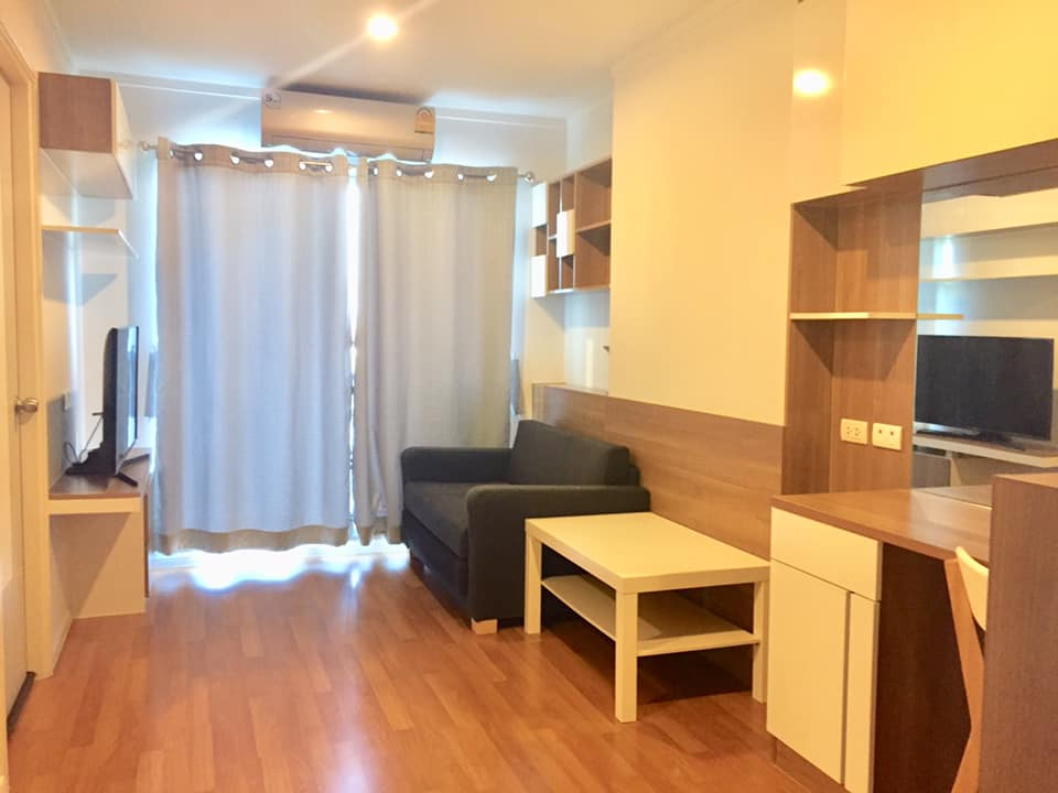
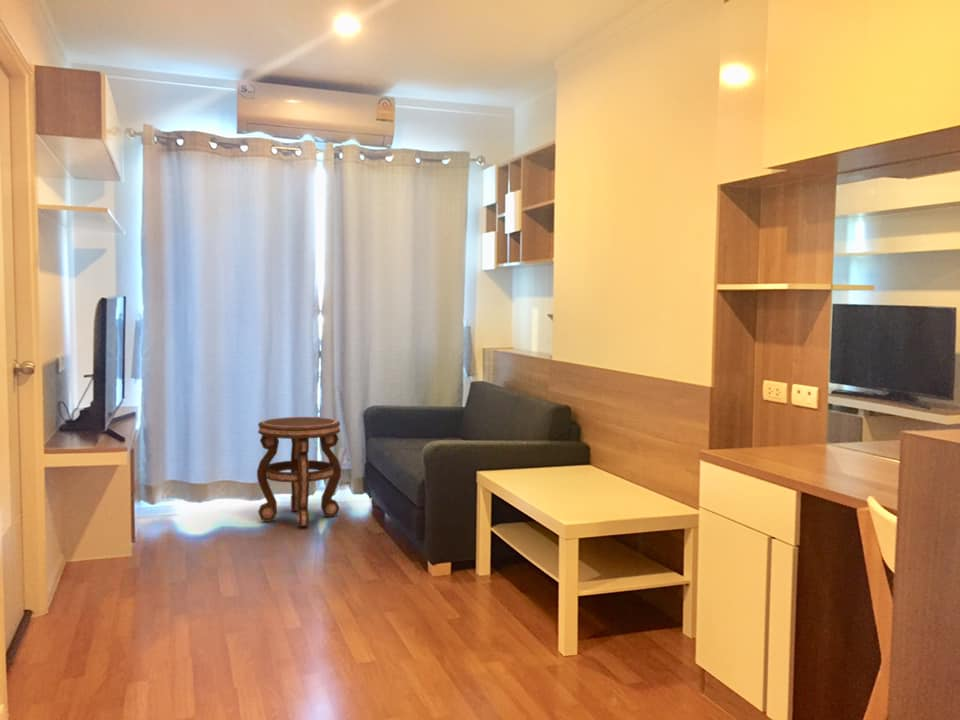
+ side table (299, 470)
